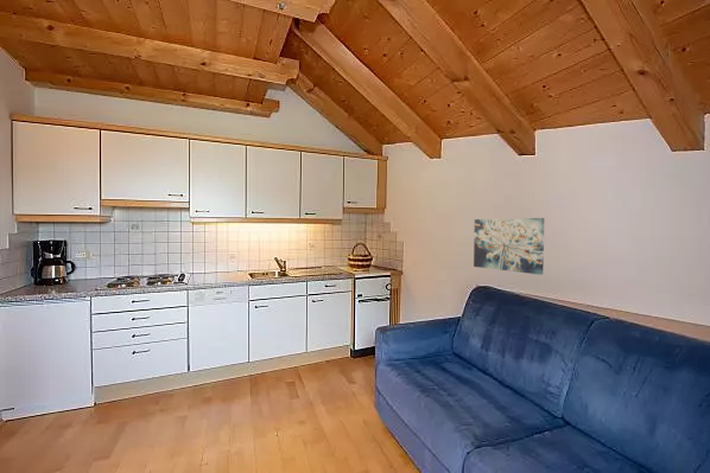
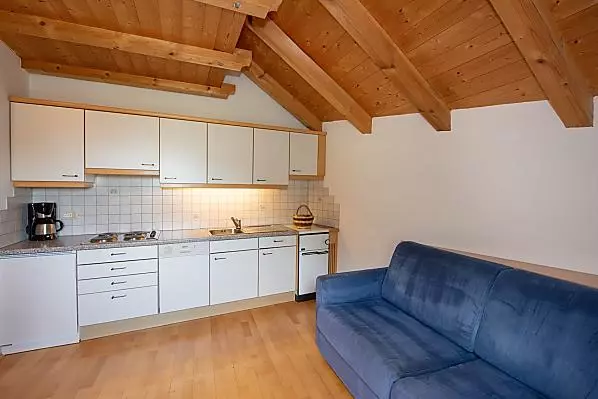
- wall art (506, 244)
